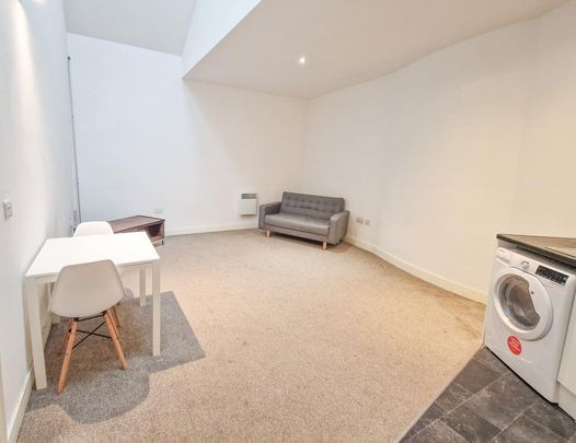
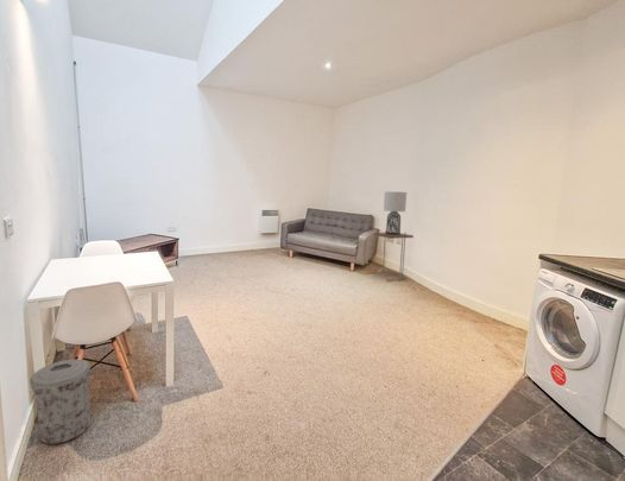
+ lamp (394, 213)
+ trash can (63, 398)
+ side table (384, 254)
